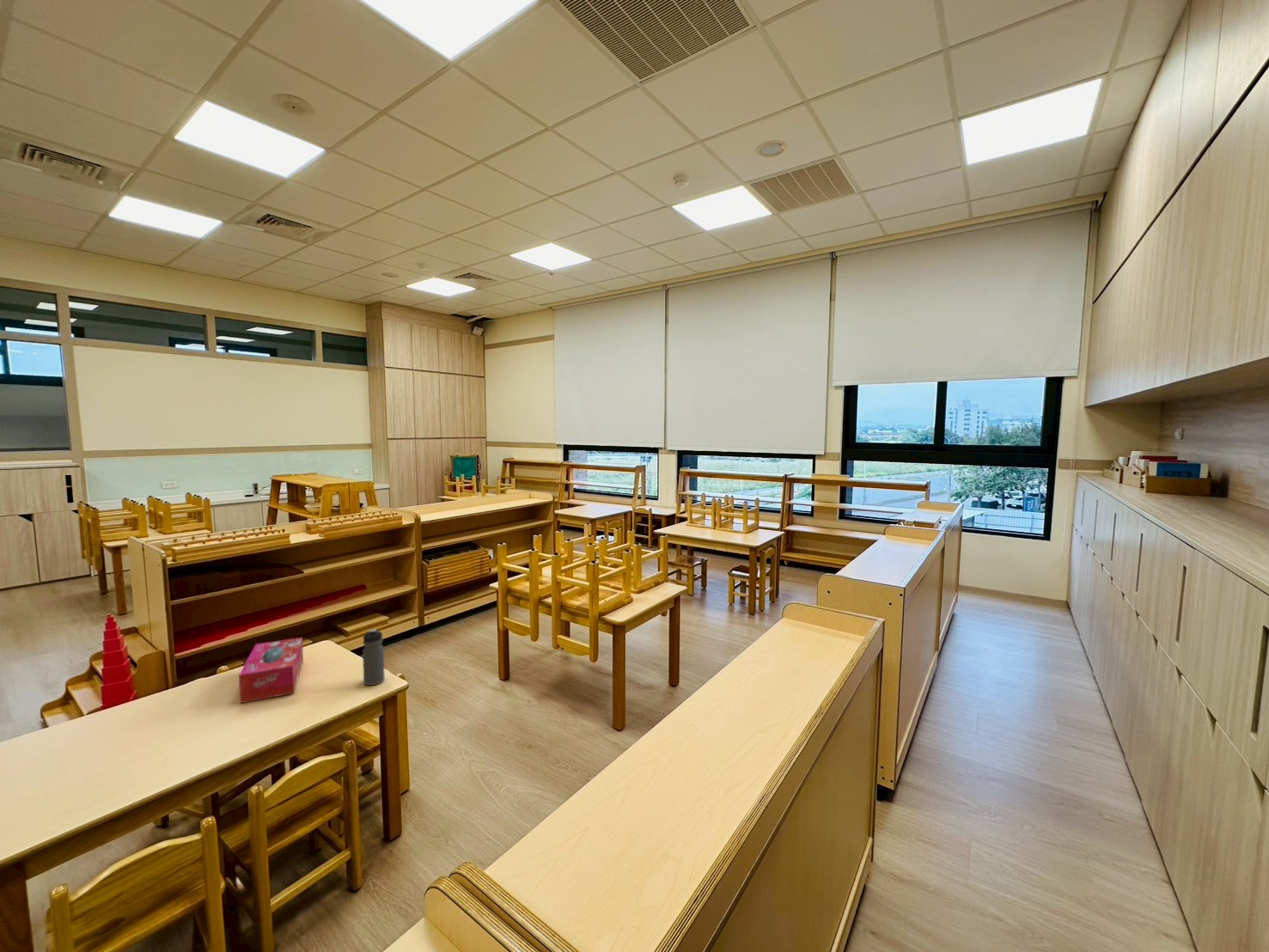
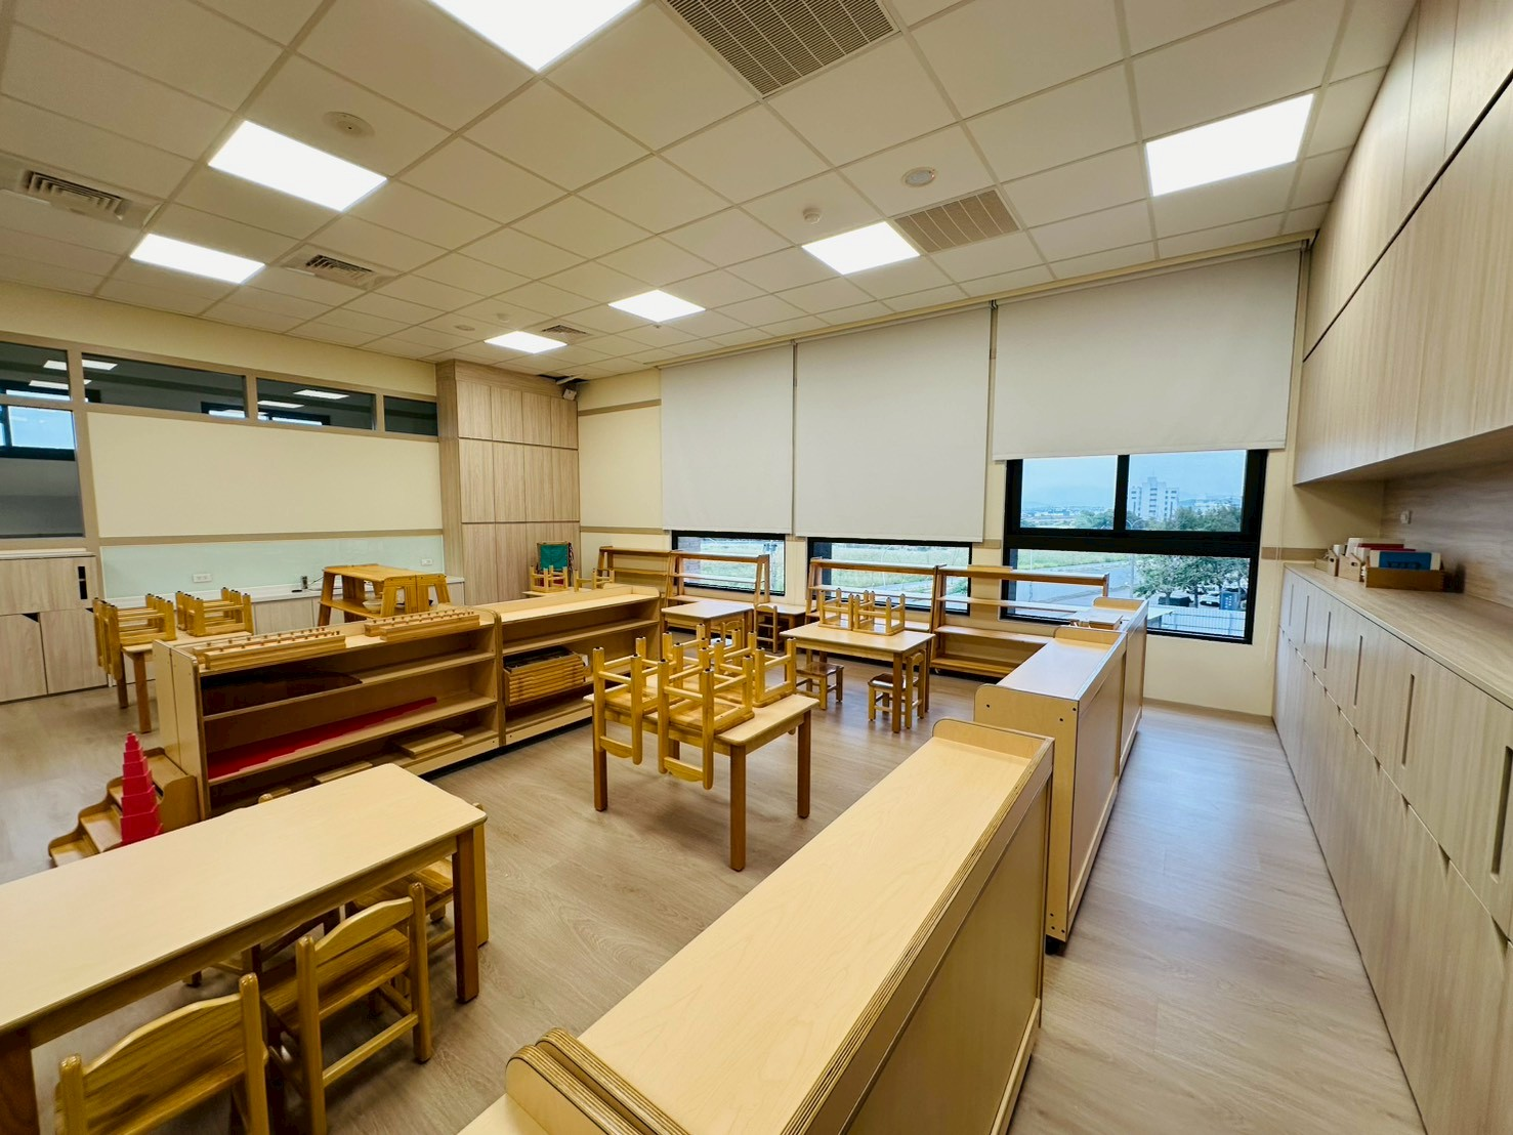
- tissue box (273, 667)
- water bottle (373, 655)
